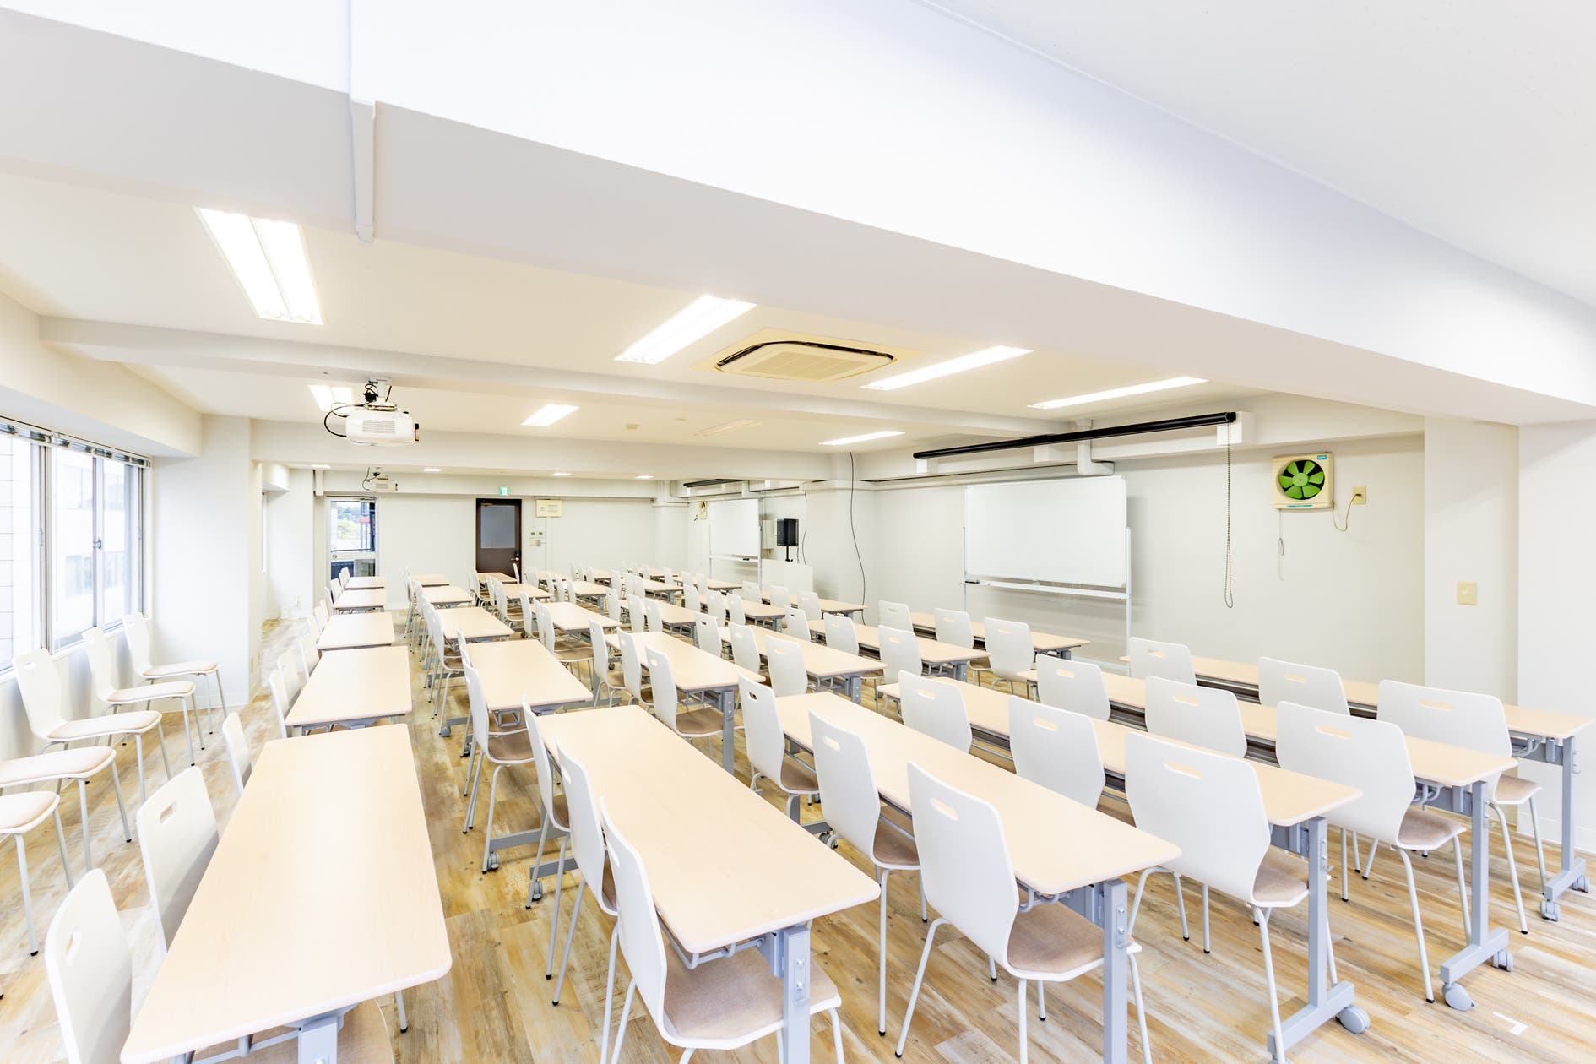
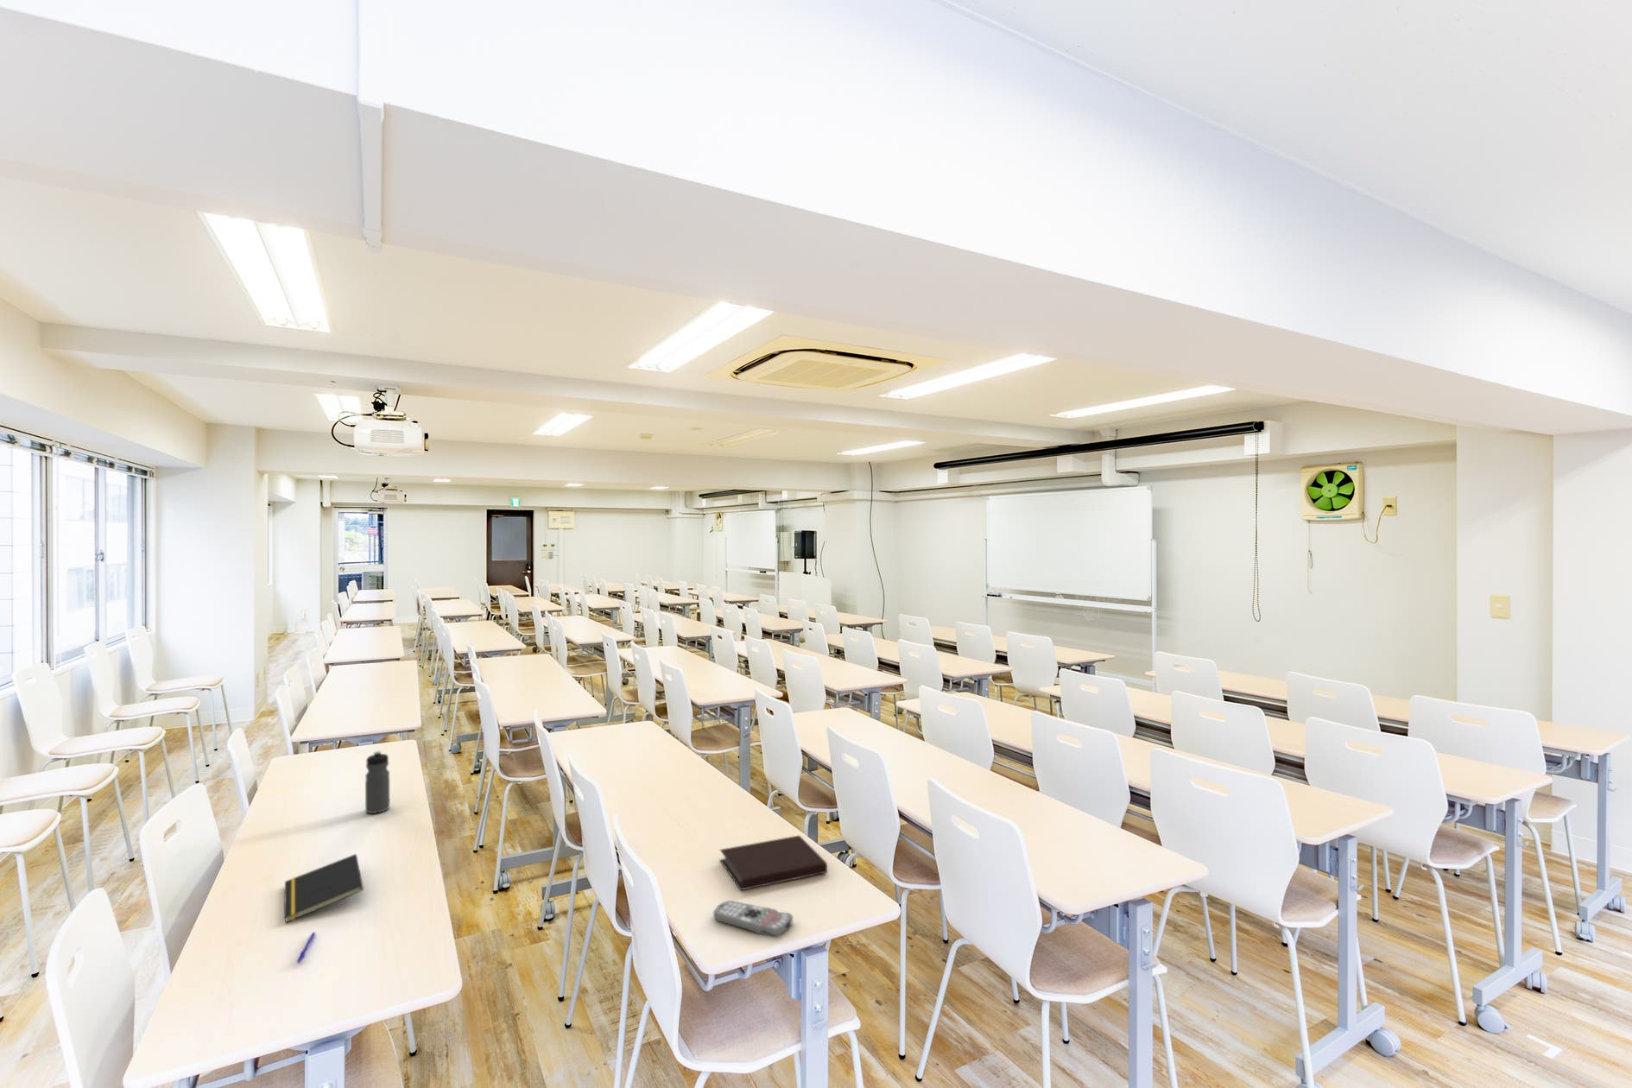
+ notebook (772, 861)
+ notepad (323, 885)
+ water bottle (378, 781)
+ pen (306, 946)
+ remote control (752, 917)
